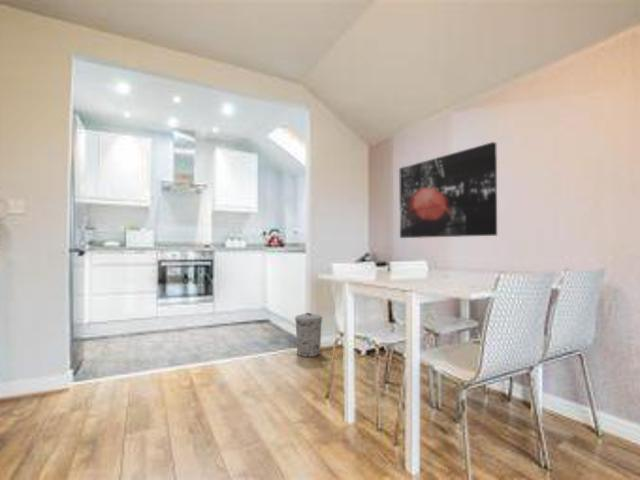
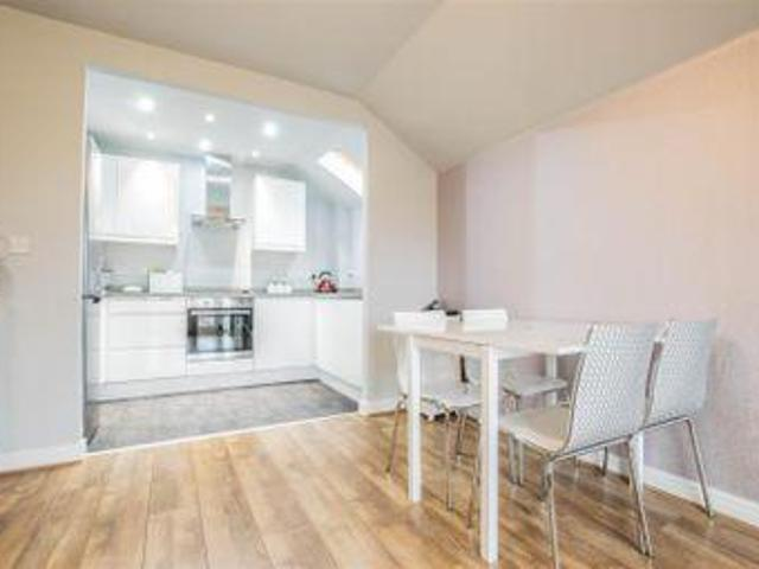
- trash can (308, 333)
- wall art (441, 197)
